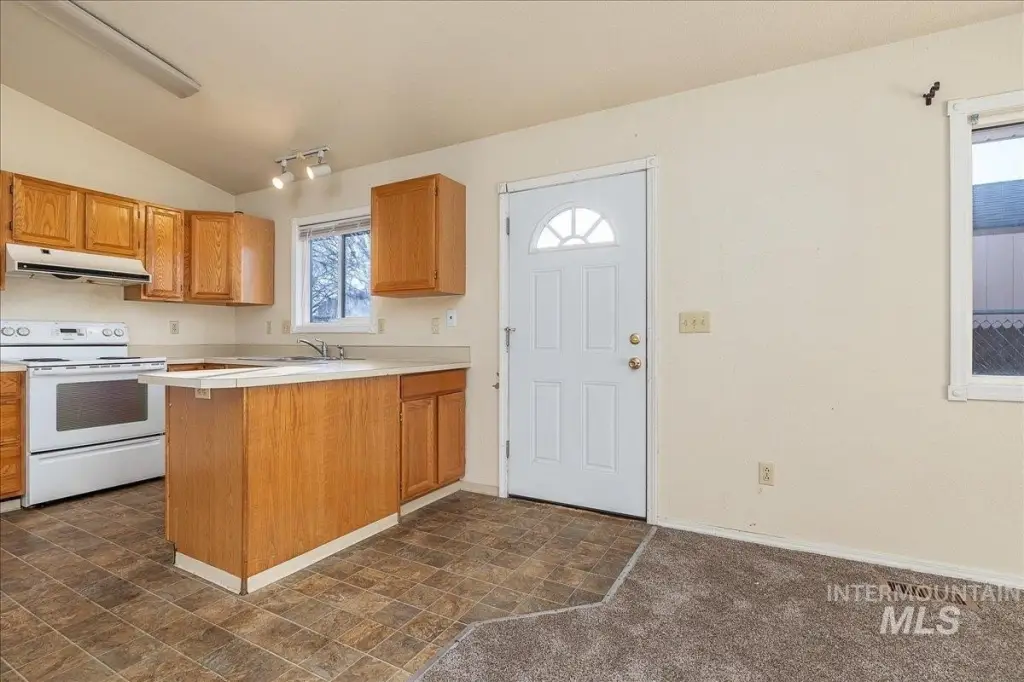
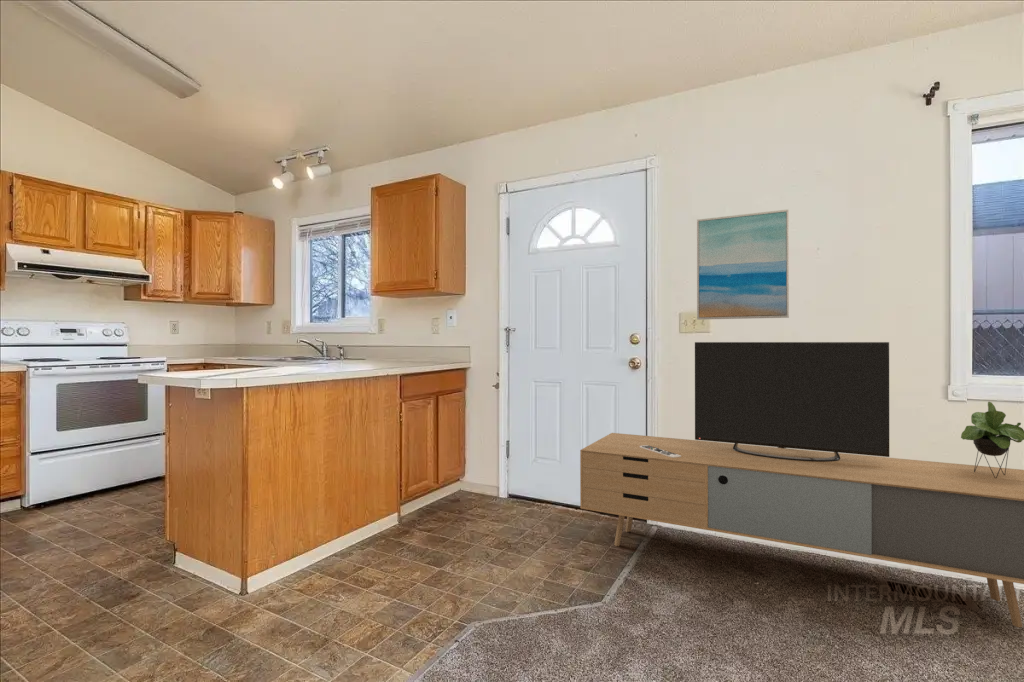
+ media console (783, 455)
+ wall art (741, 266)
